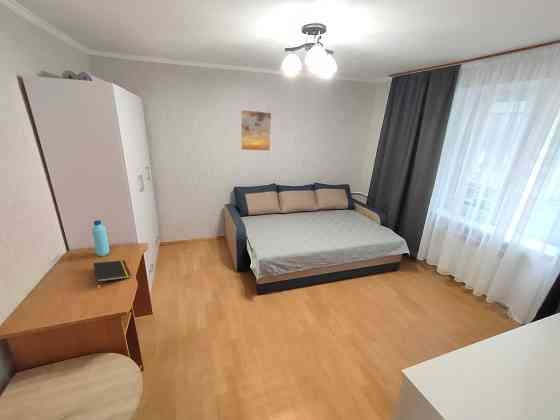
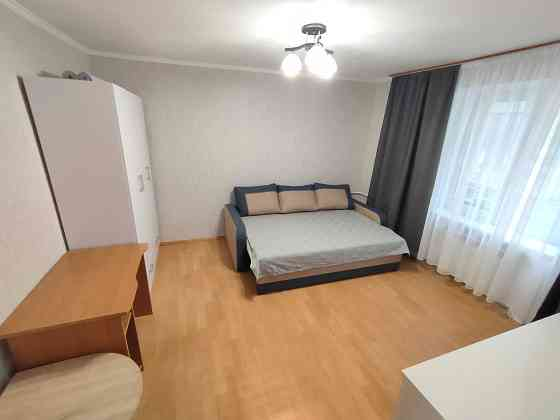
- notepad (111, 270)
- water bottle (100, 238)
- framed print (256, 131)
